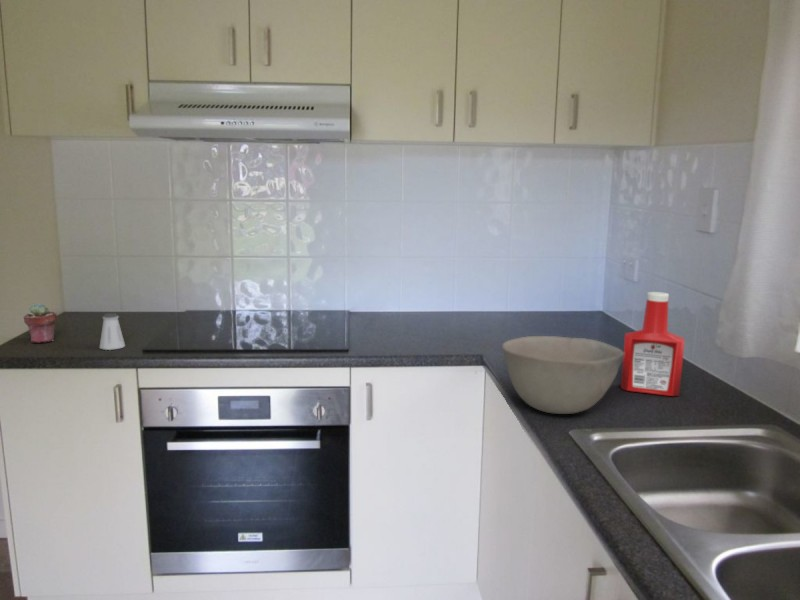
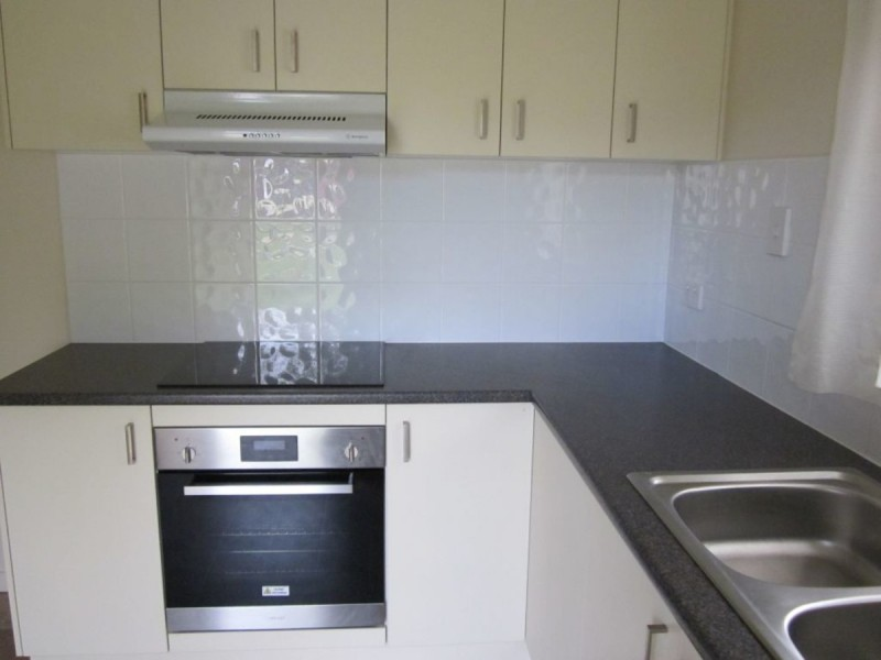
- potted succulent (40, 322)
- saltshaker (111, 330)
- soap bottle (653, 342)
- bowl (559, 376)
